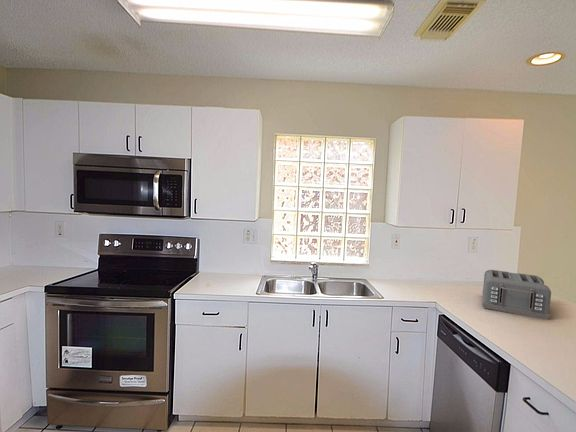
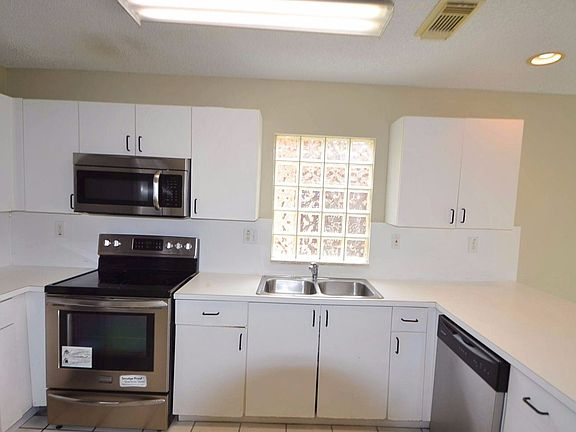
- toaster (513, 292)
